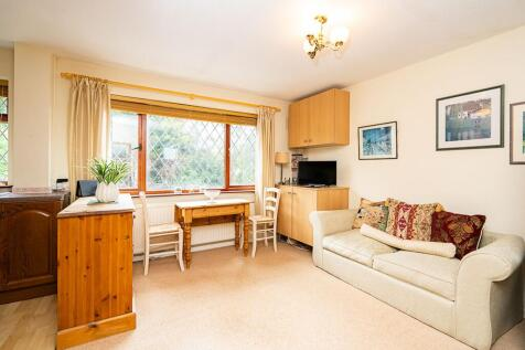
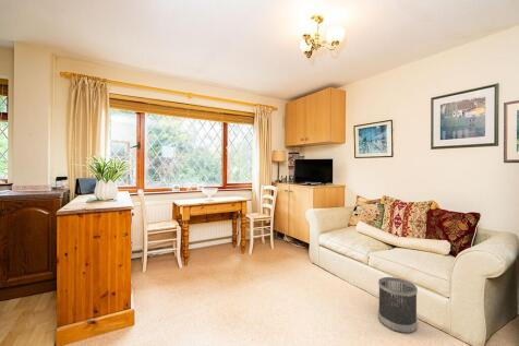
+ wastebasket (397, 302)
